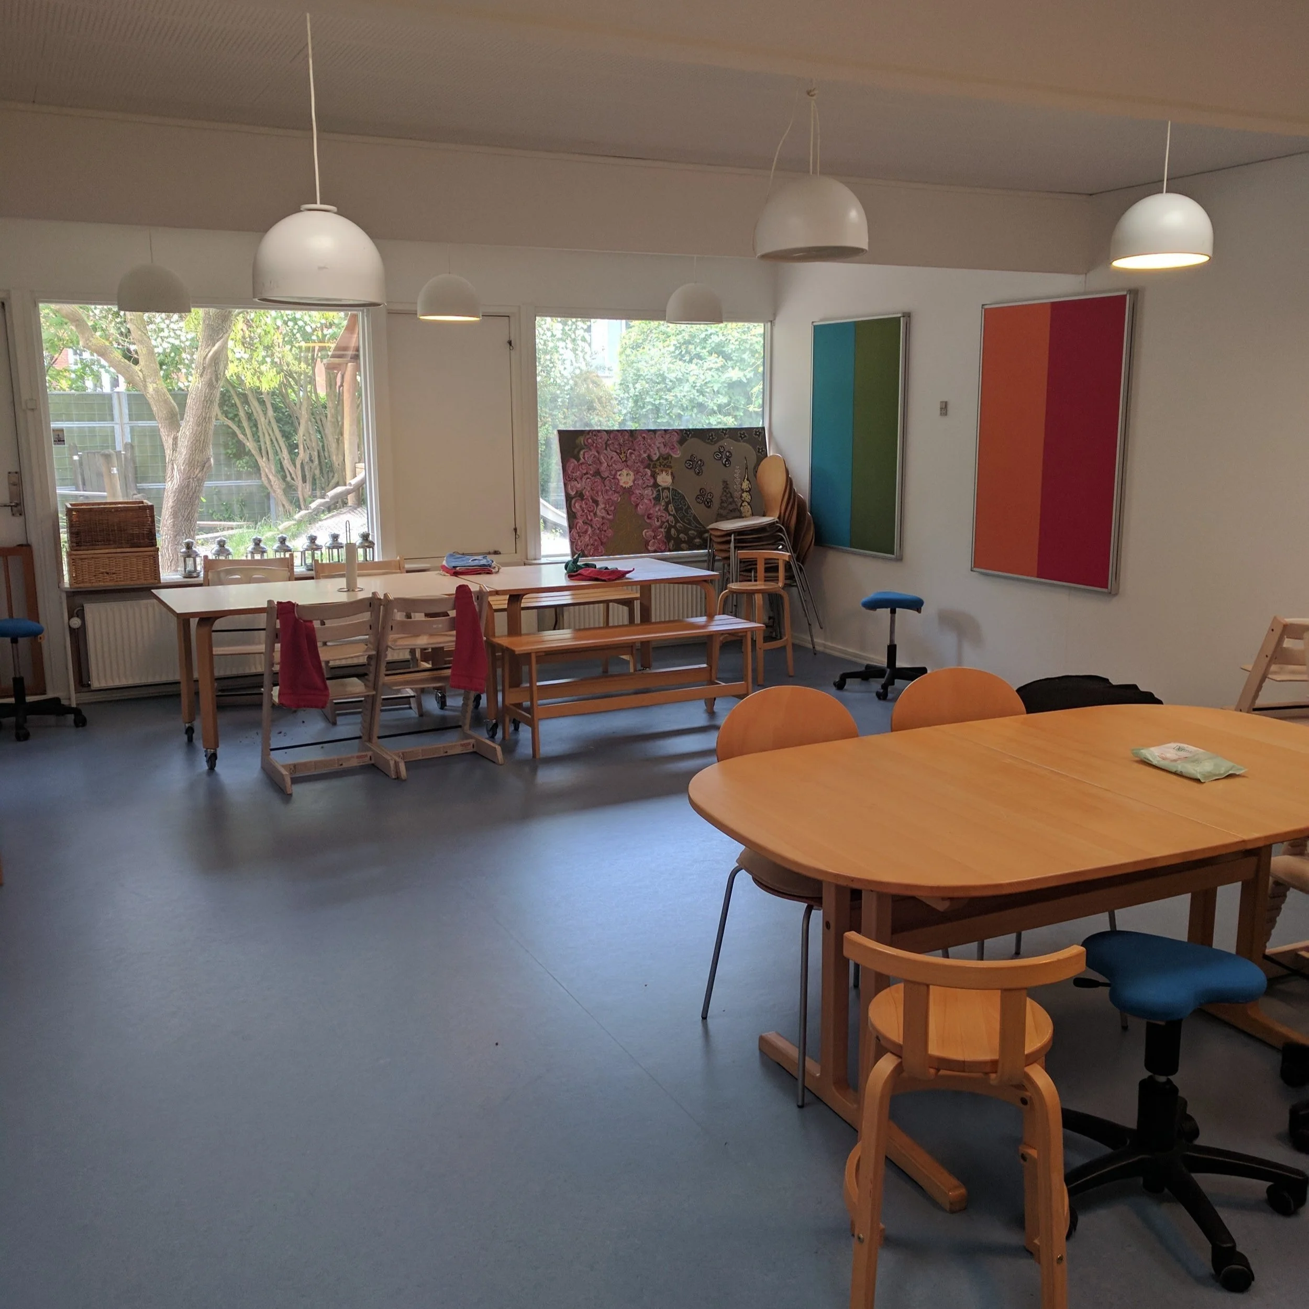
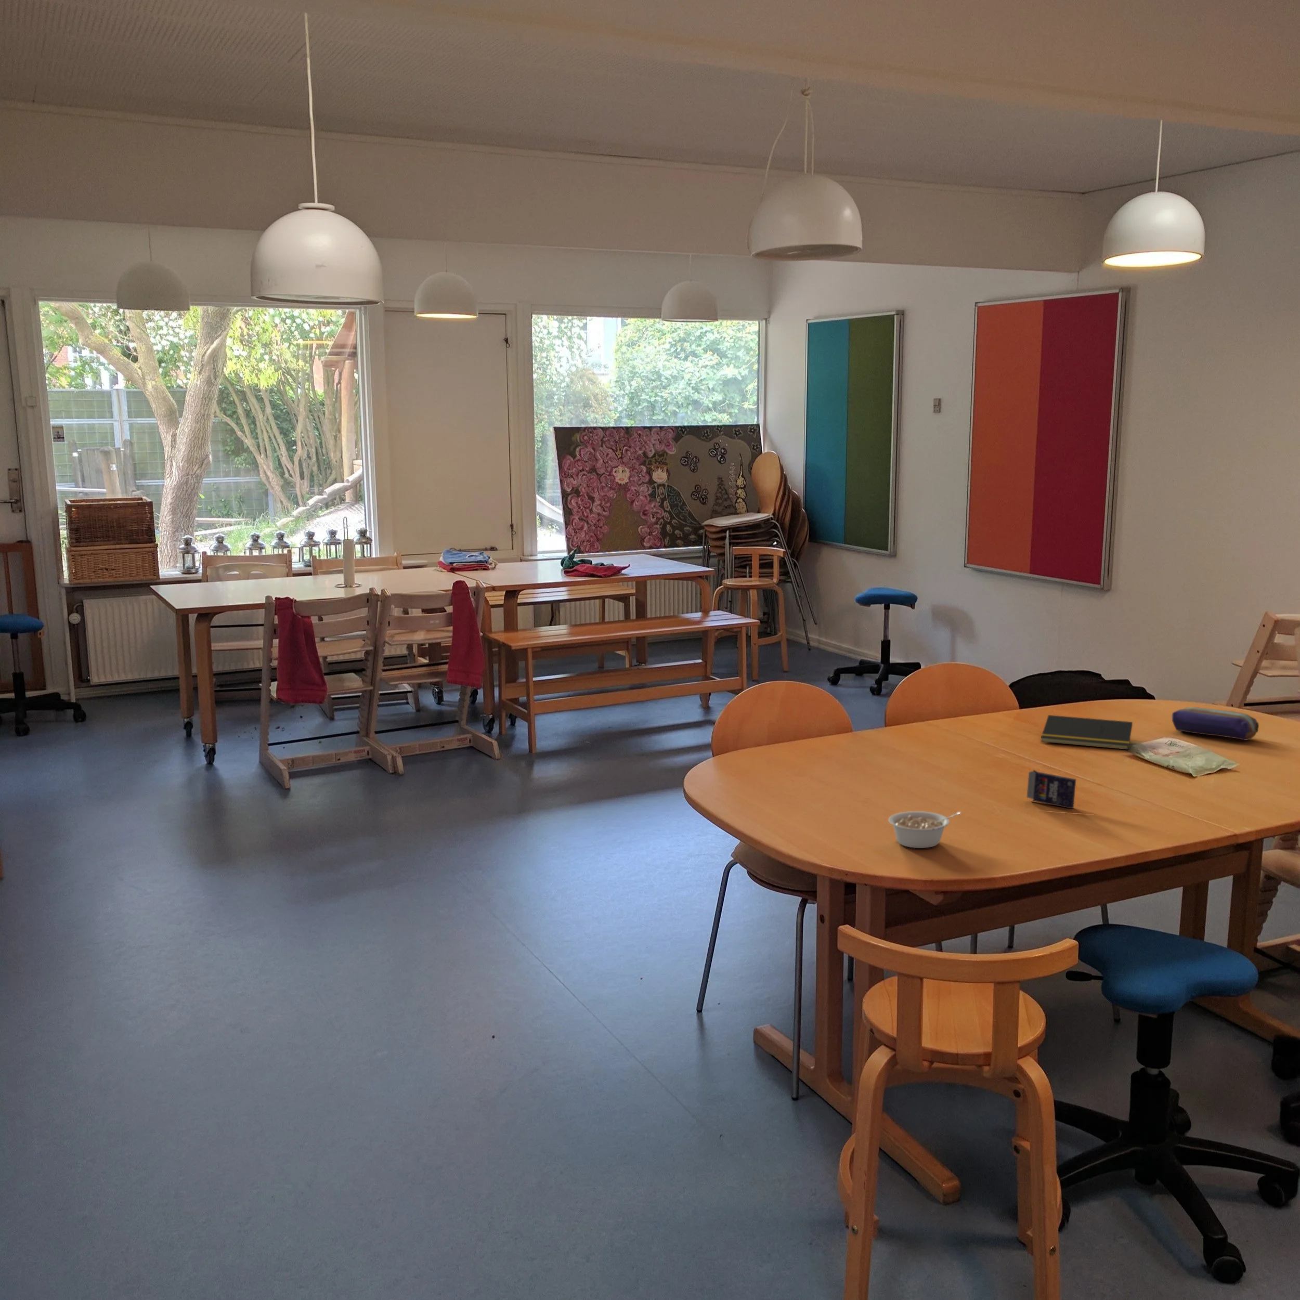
+ legume (920, 827)
+ crayon box (1050, 788)
+ notepad (1087, 732)
+ pencil case (1214, 723)
